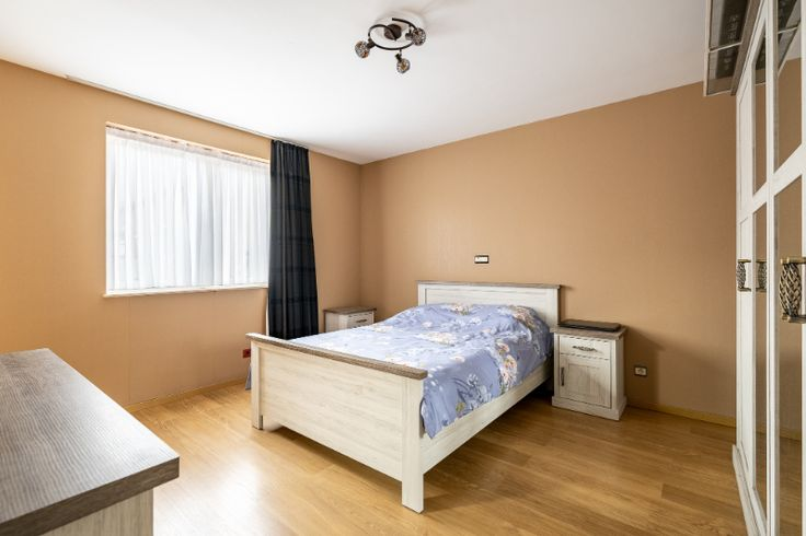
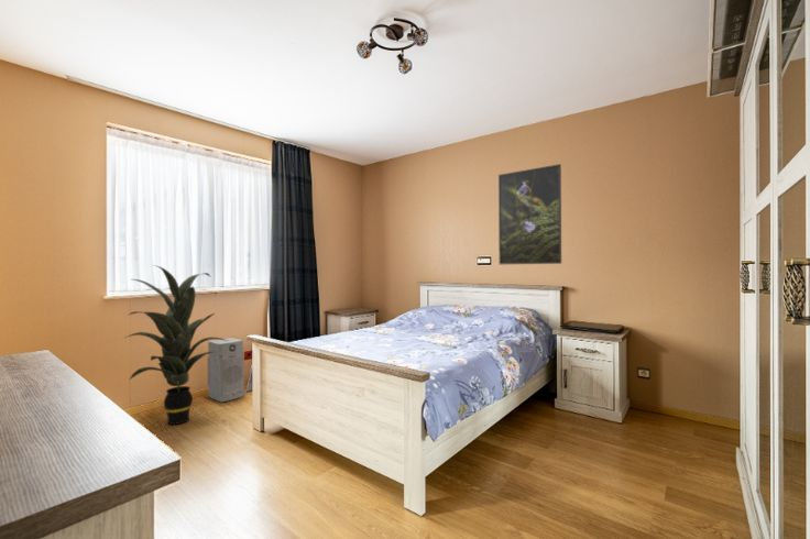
+ indoor plant (171, 343)
+ air purifier (226, 367)
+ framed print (528, 217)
